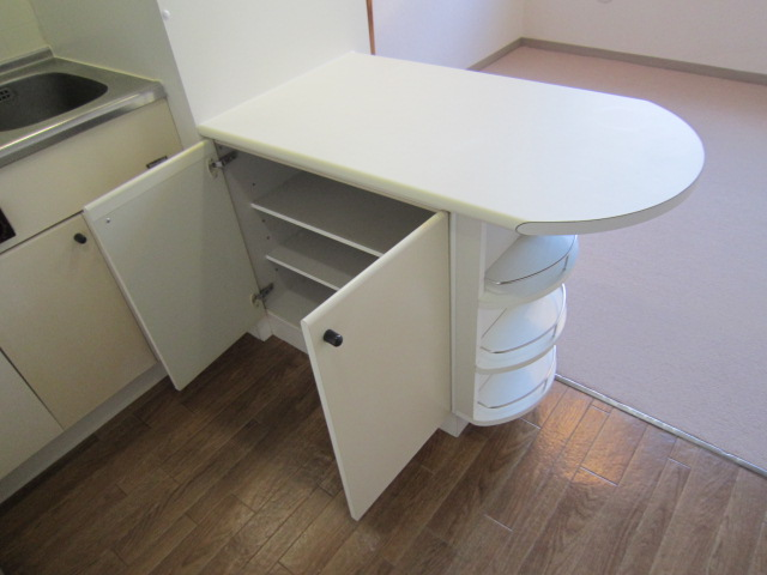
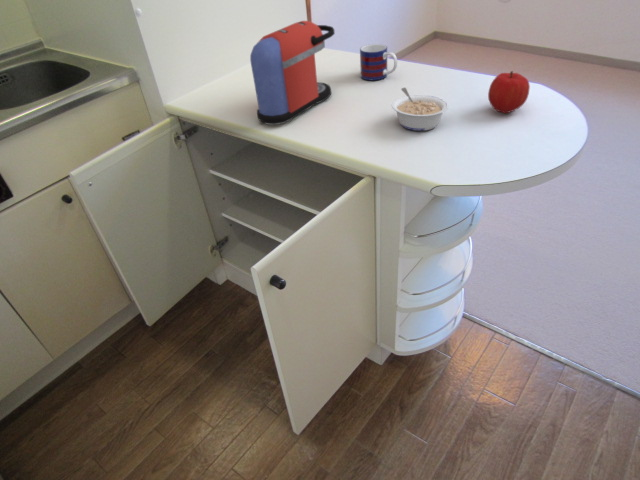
+ mug (379, 63)
+ coffee maker (295, 67)
+ legume (417, 111)
+ fruit (508, 91)
